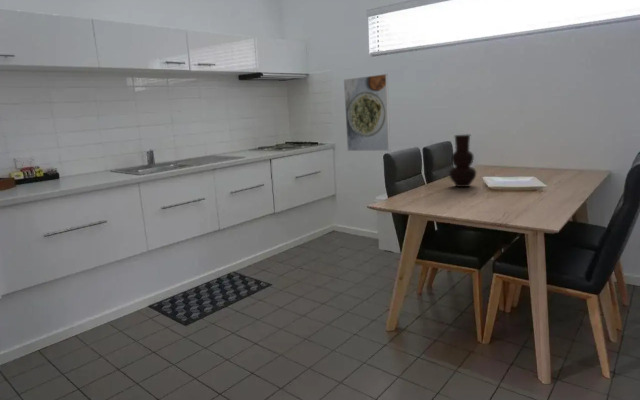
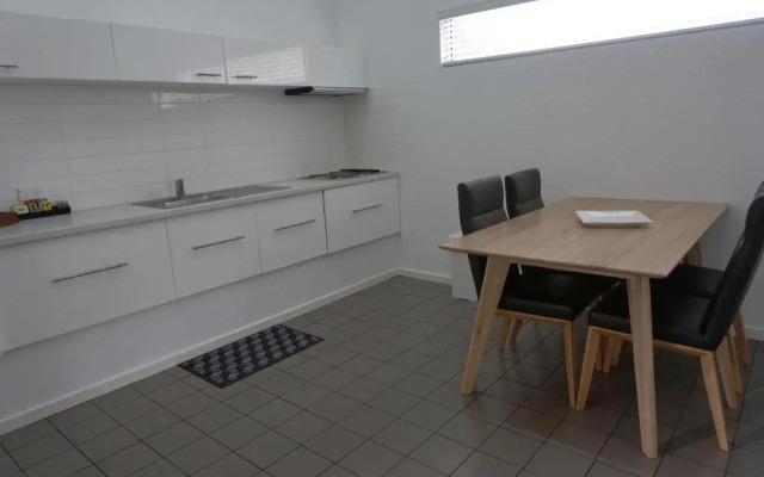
- vase (462, 160)
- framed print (366, 114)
